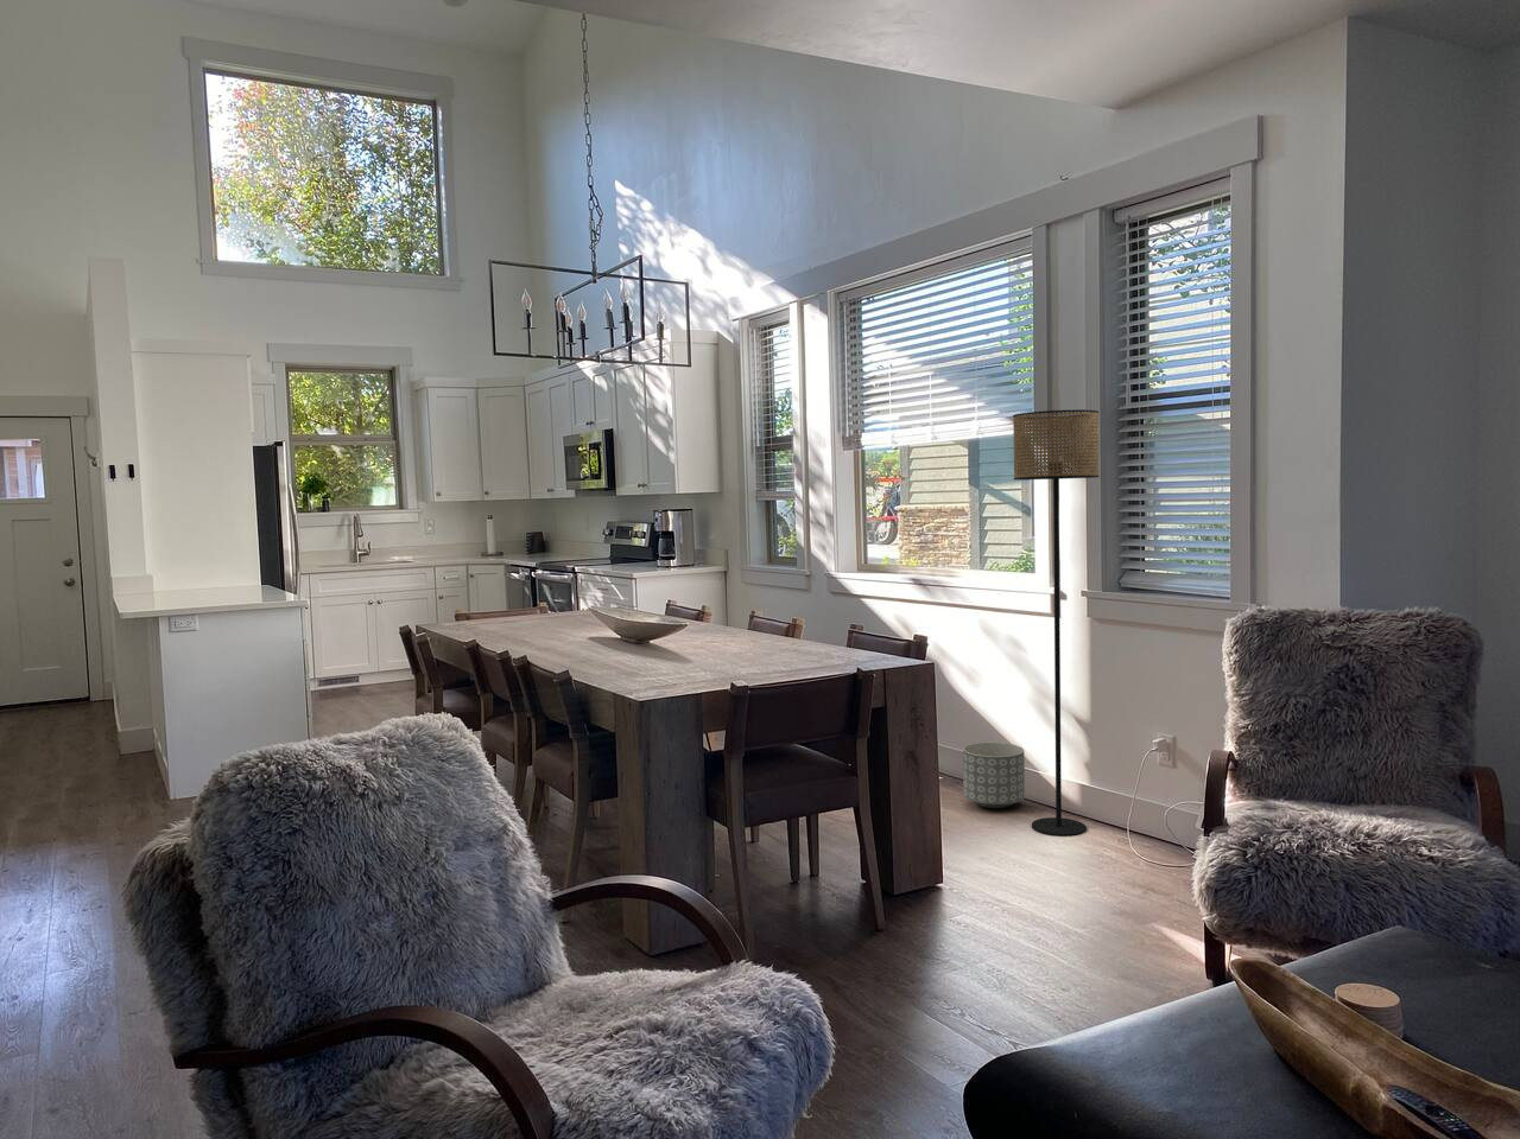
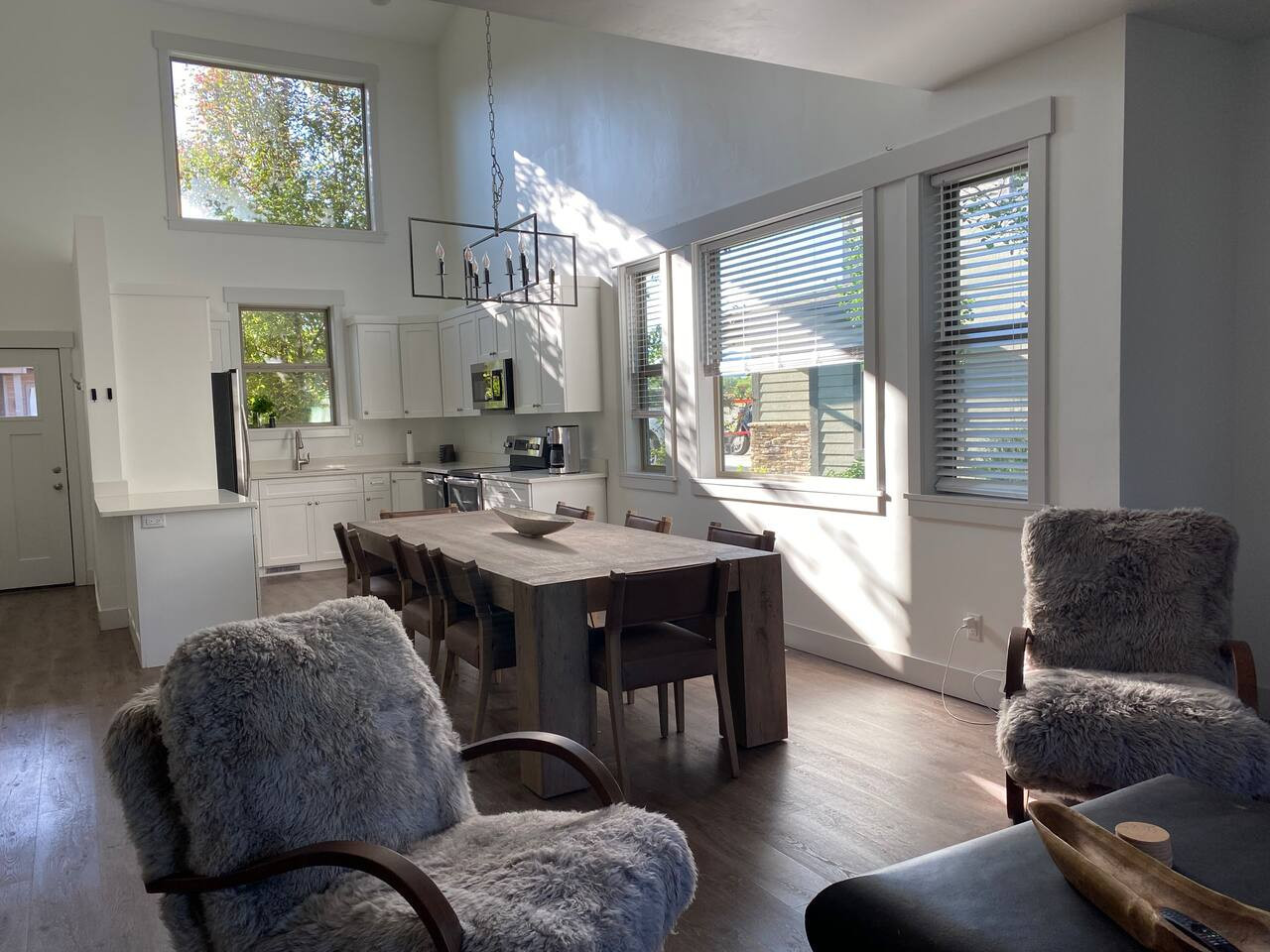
- floor lamp (1057, 623)
- planter (992, 776)
